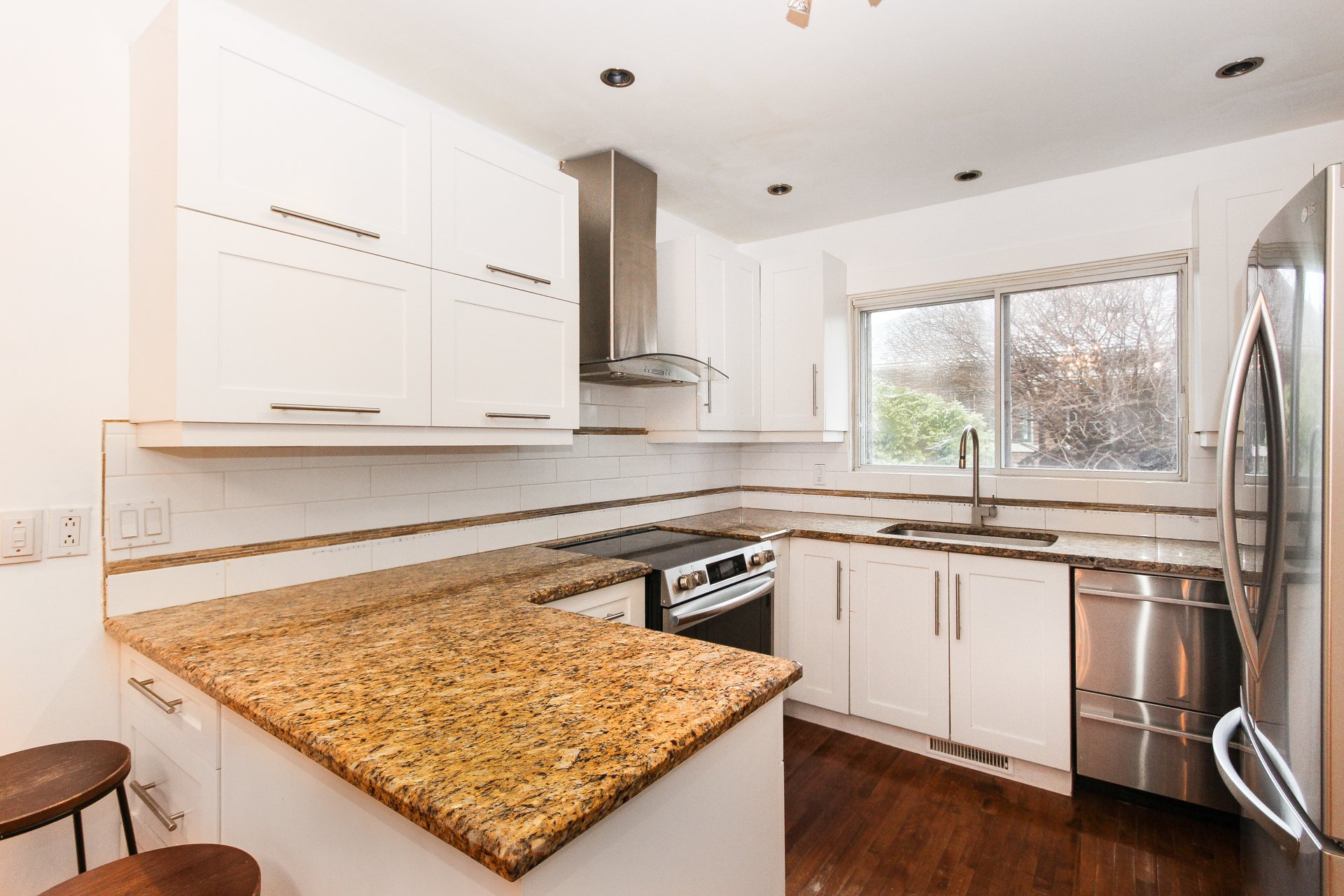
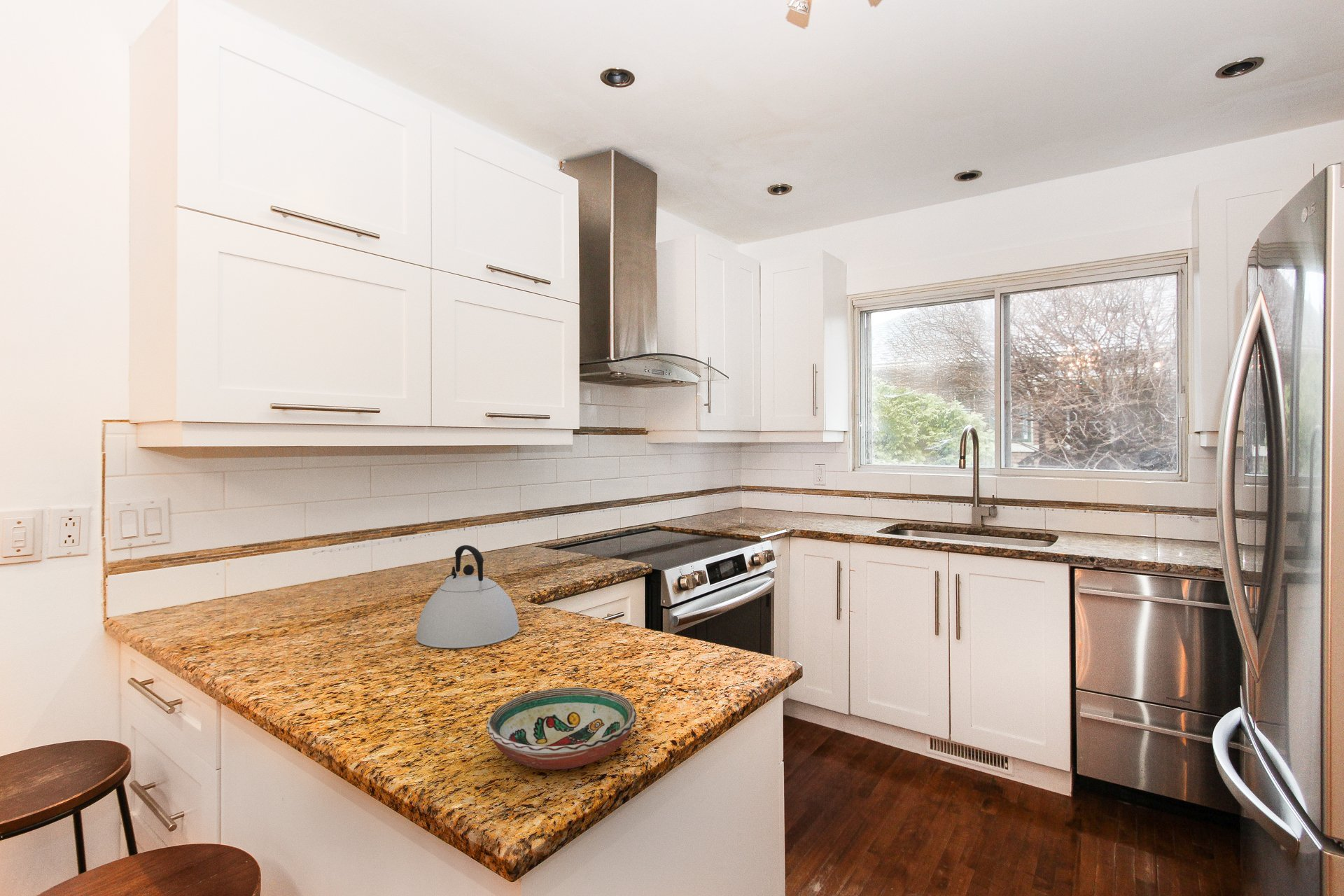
+ kettle (468, 589)
+ decorative bowl (563, 733)
